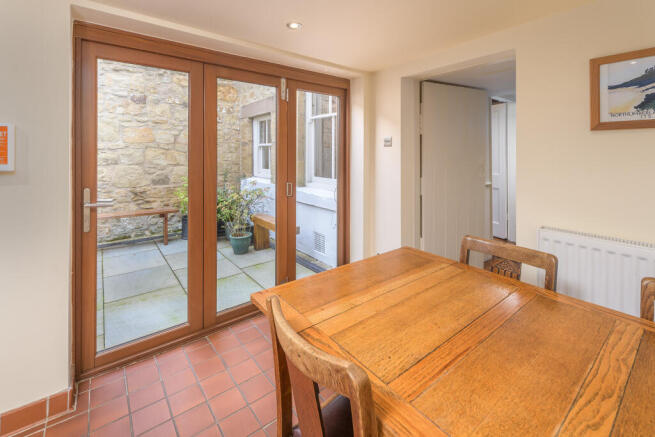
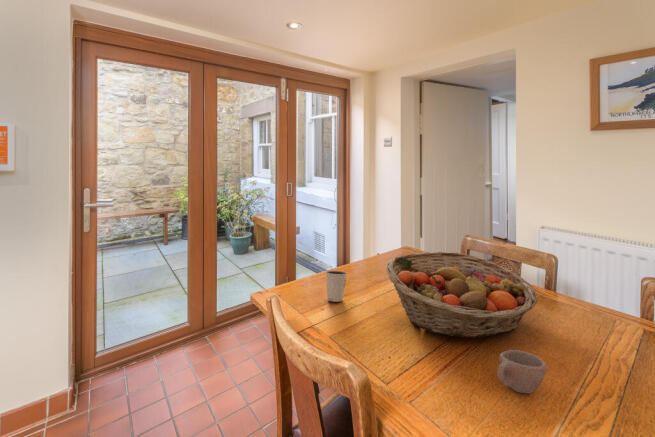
+ cup (517, 374)
+ fruit basket (457, 289)
+ dixie cup (336, 285)
